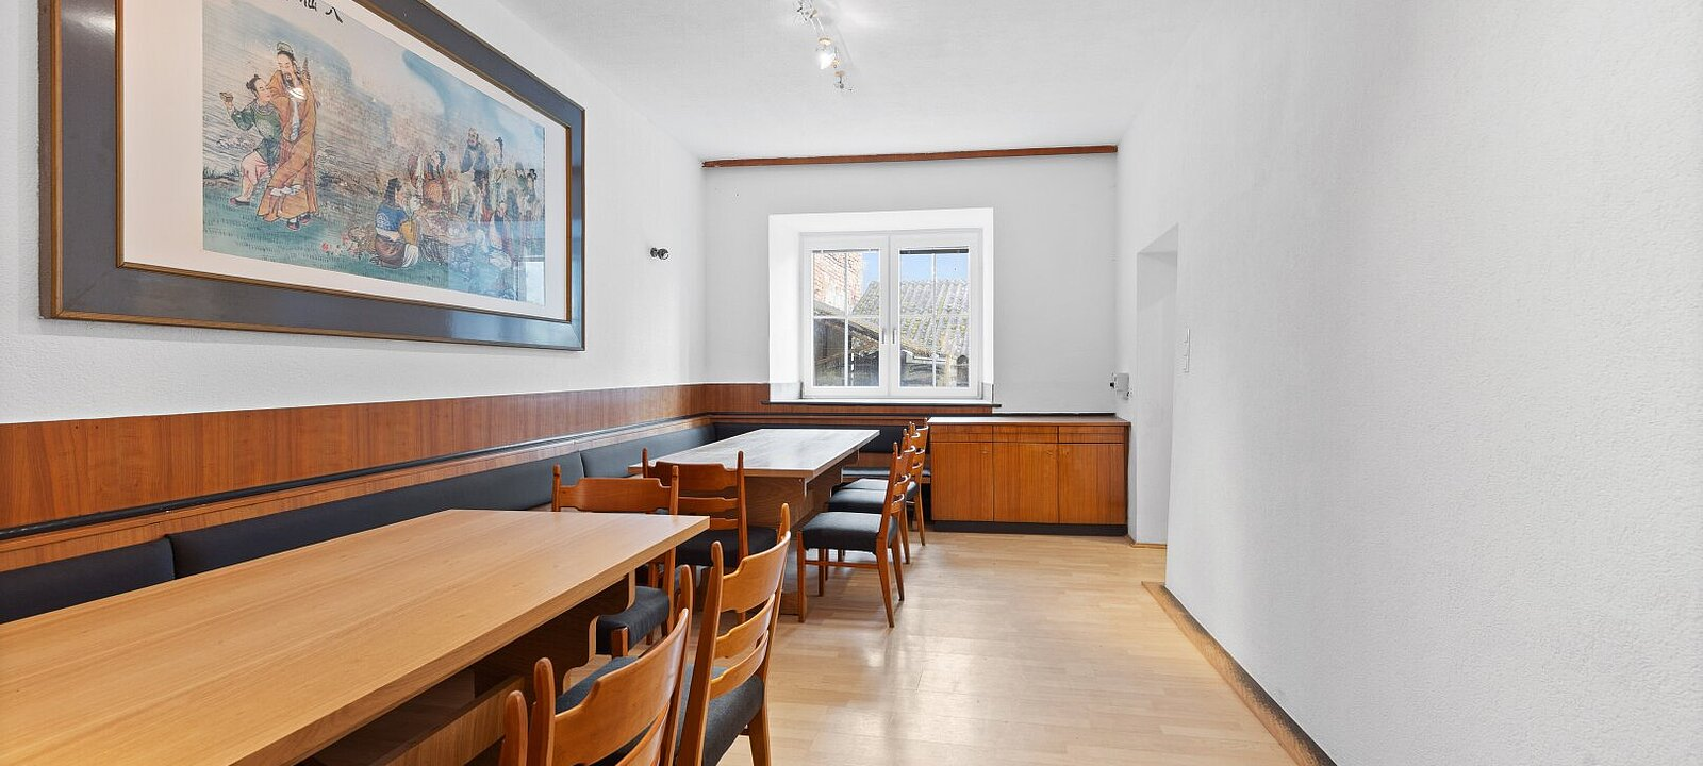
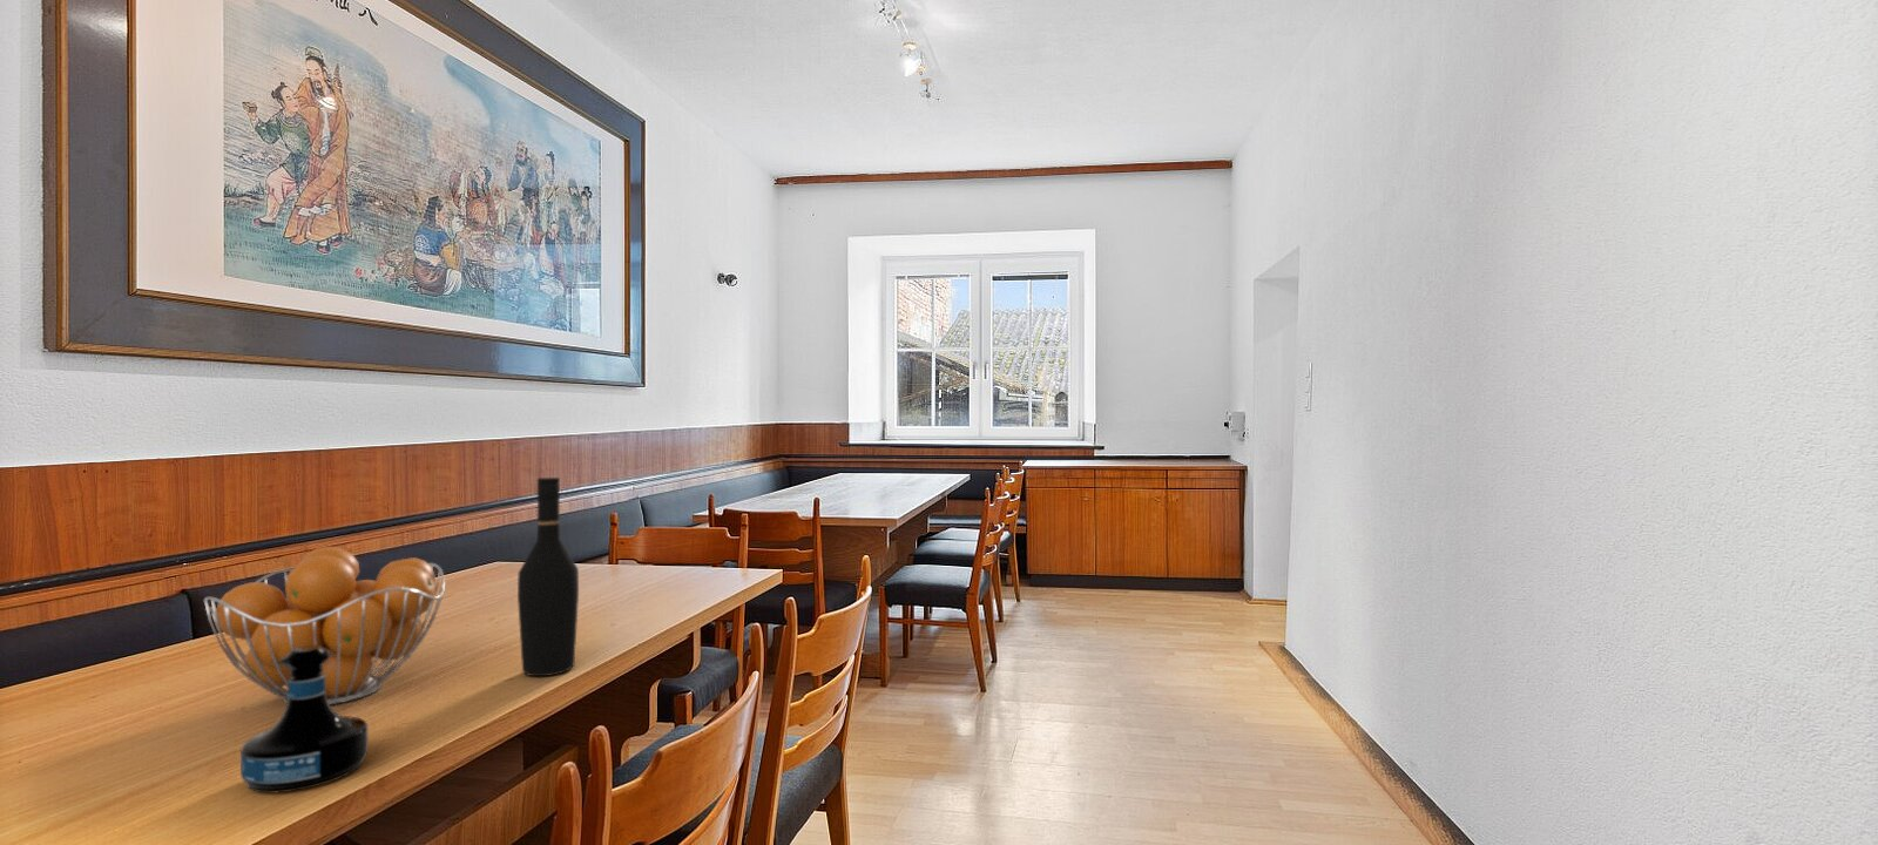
+ tequila bottle (307, 710)
+ fruit basket (333, 621)
+ wine bottle (549, 573)
